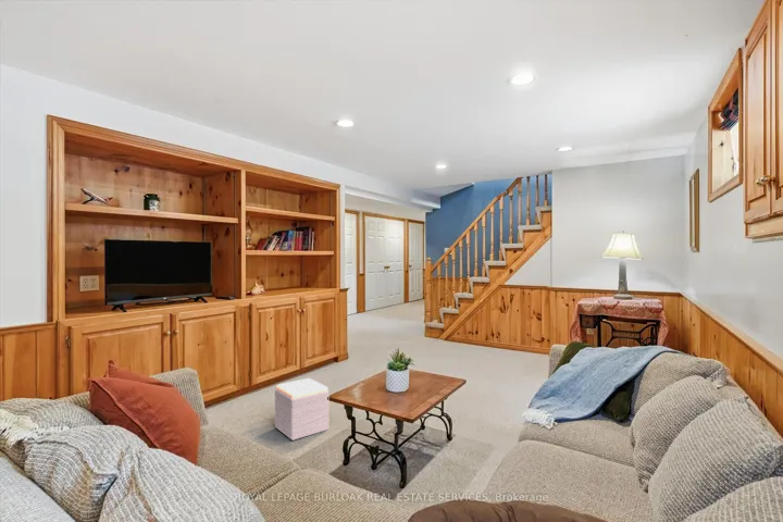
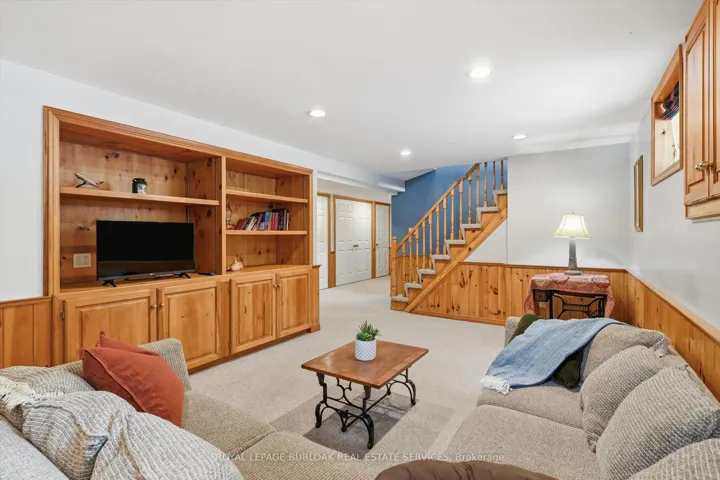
- footstool (301, 406)
